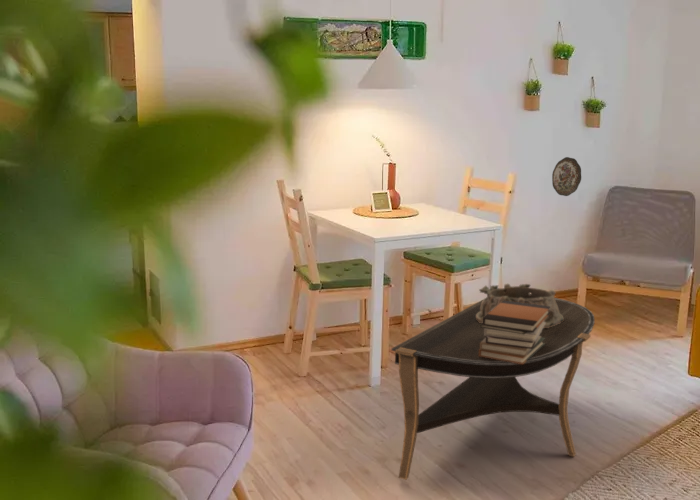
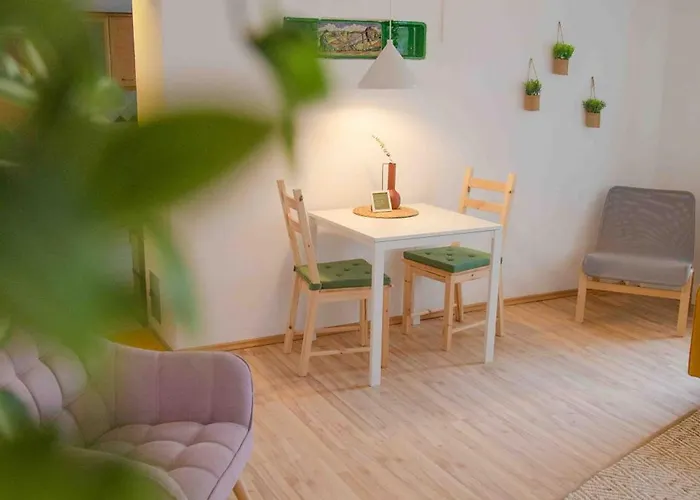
- decorative plate (565, 176)
- coffee table (514, 383)
- book stack (515, 330)
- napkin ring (518, 301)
